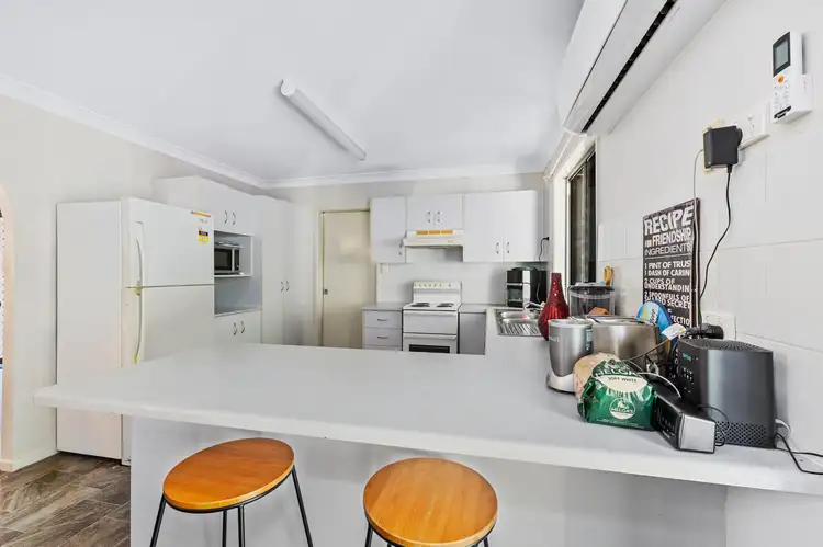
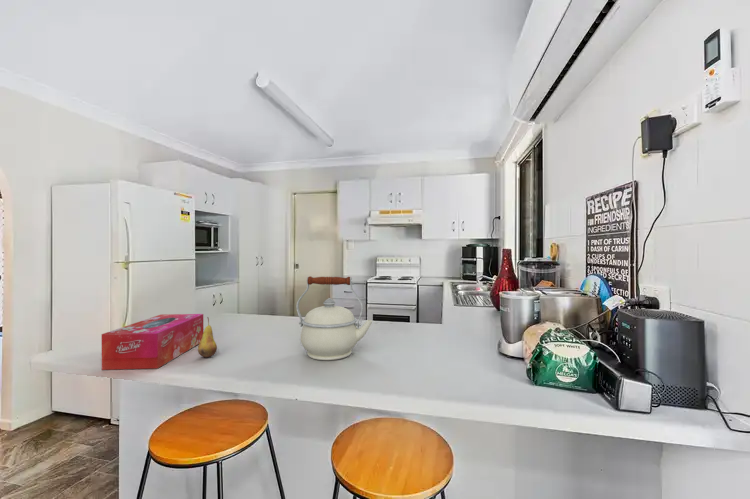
+ tissue box (159, 338)
+ kettle (334, 315)
+ fruit (207, 337)
